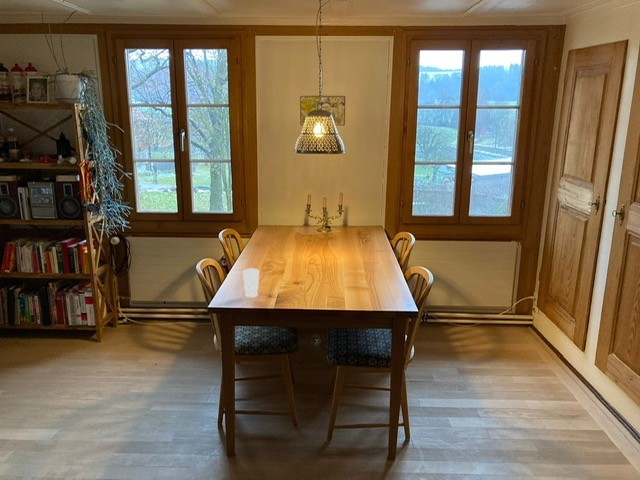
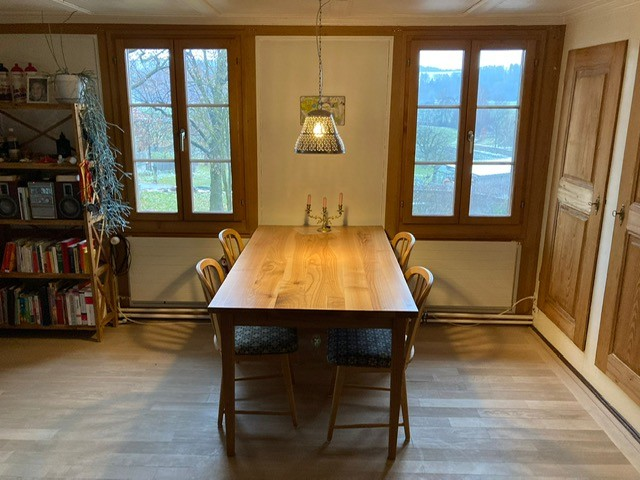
- cup (251, 283)
